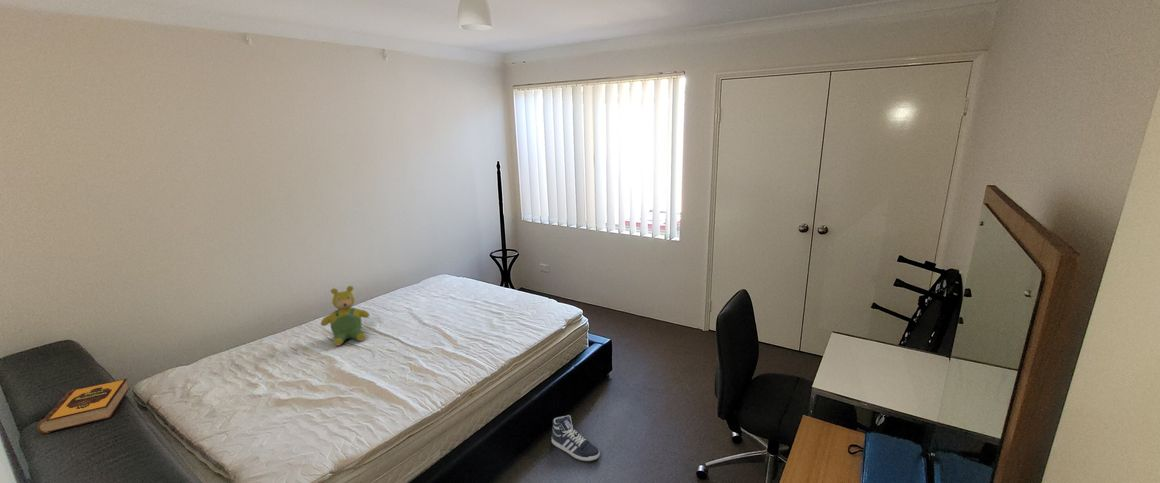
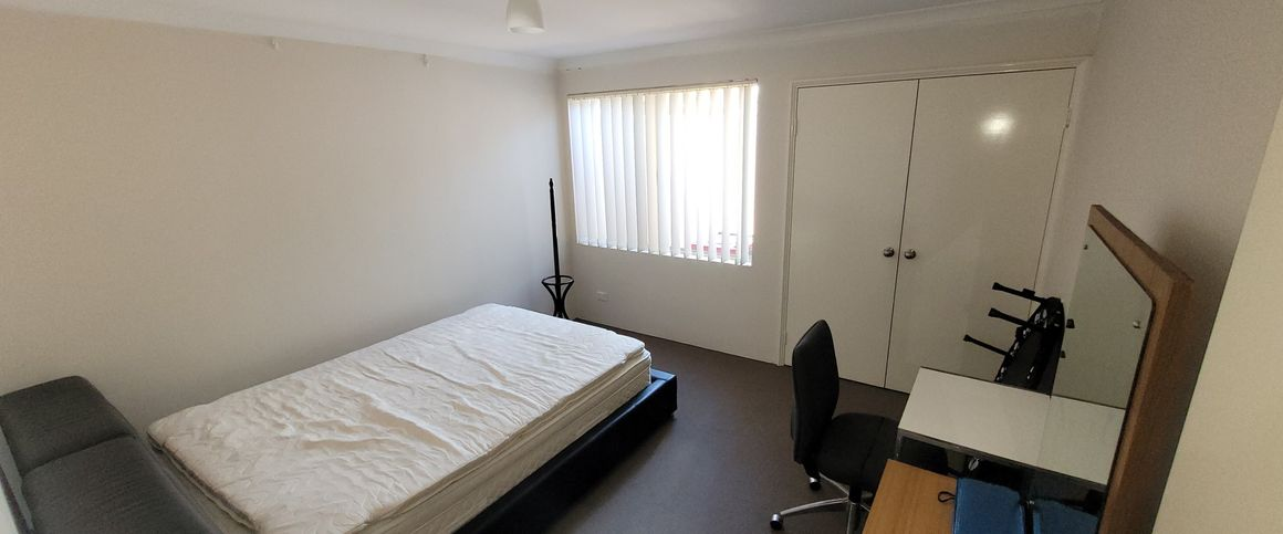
- teddy bear (345, 314)
- hardback book (86, 404)
- sneaker (574, 436)
